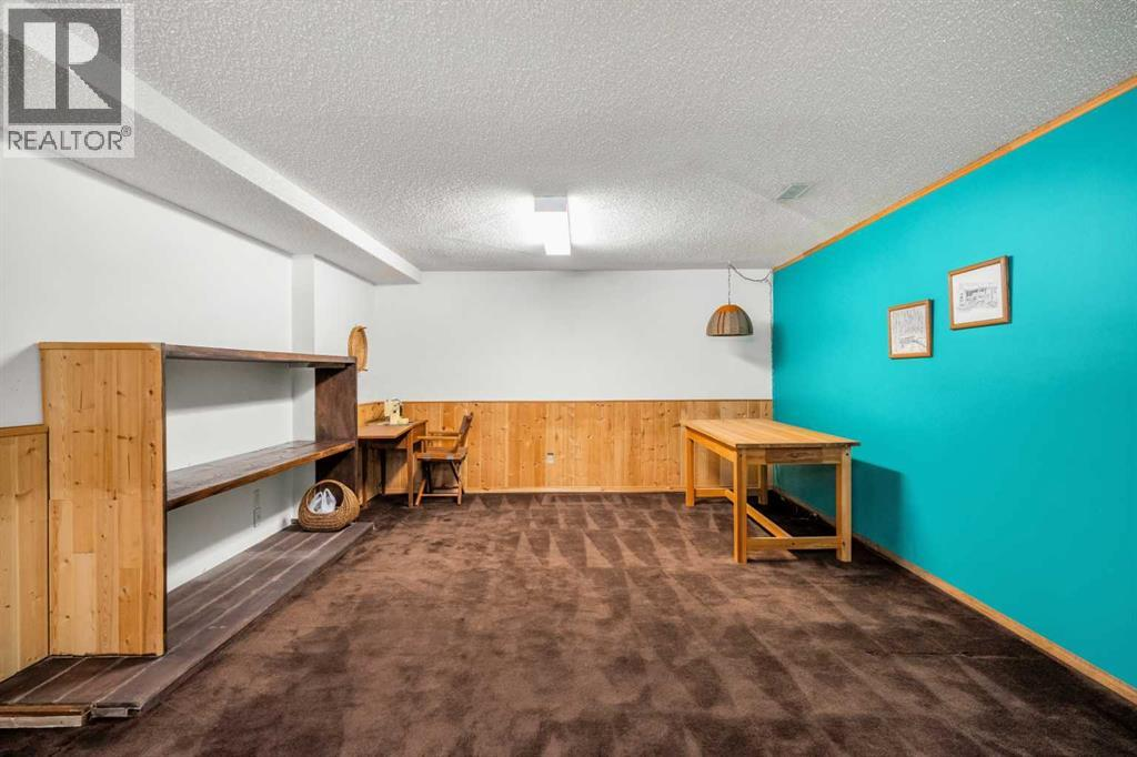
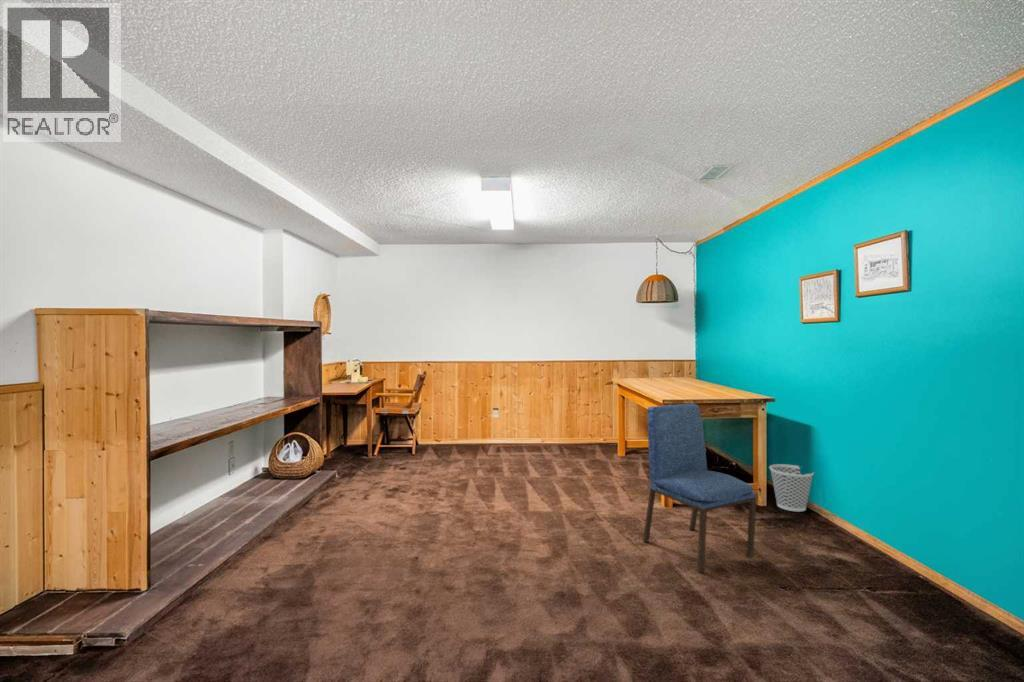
+ wastebasket (791, 488)
+ dining chair (697, 478)
